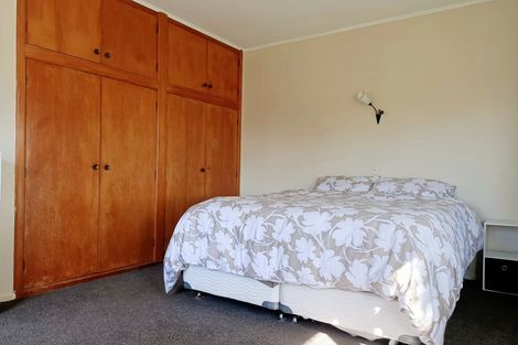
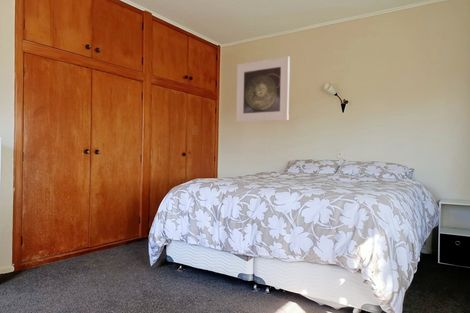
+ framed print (261, 91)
